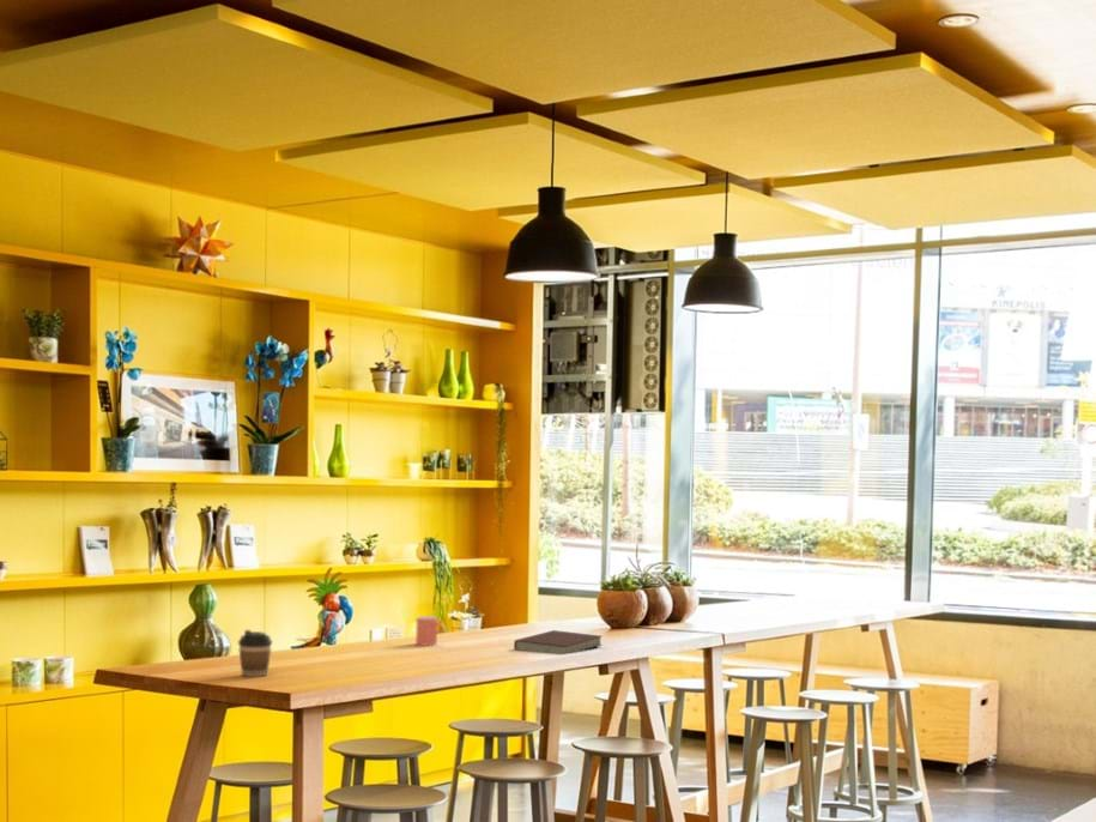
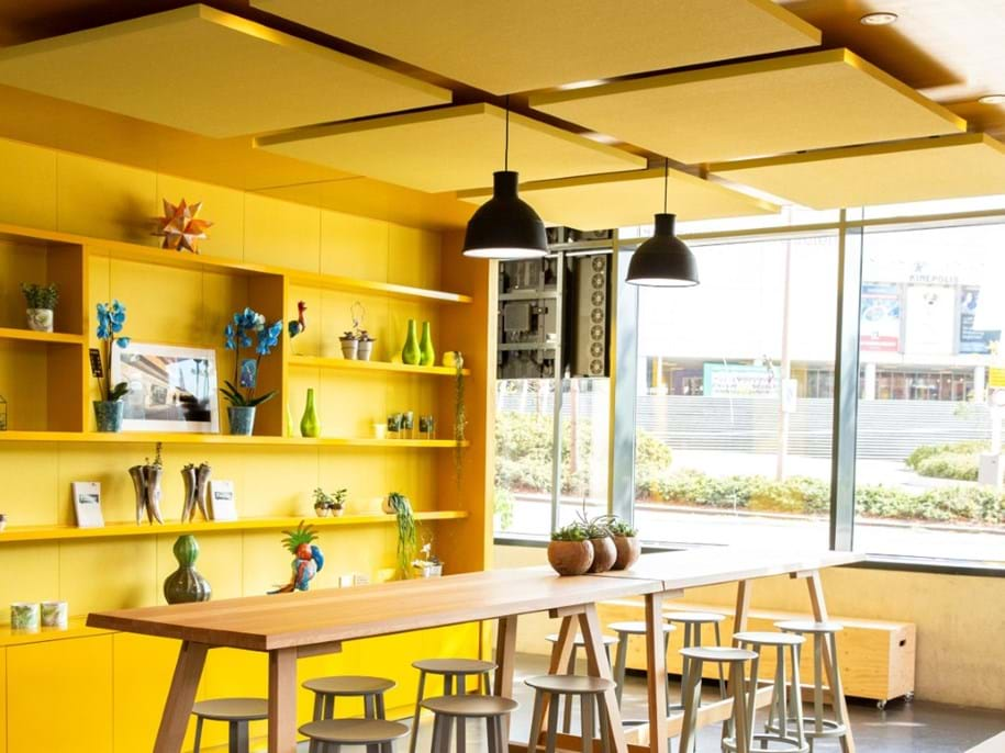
- coffee cup (254, 652)
- notebook (558, 642)
- cup (430, 630)
